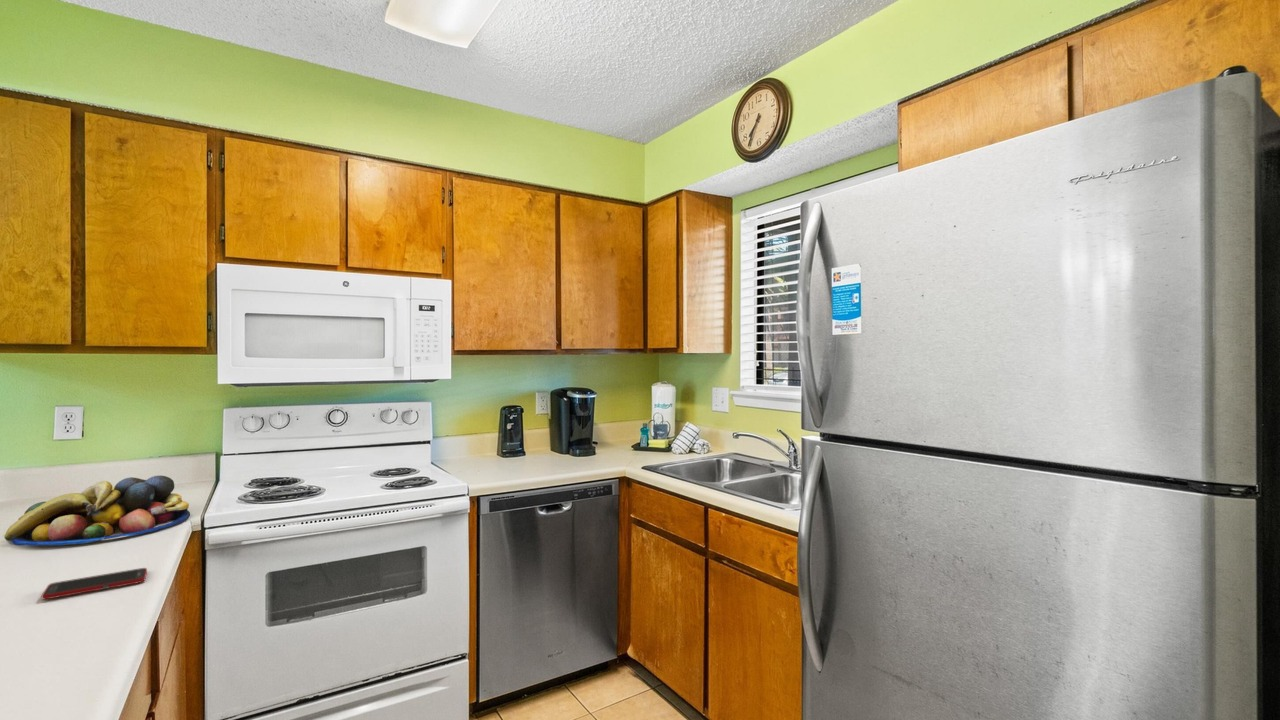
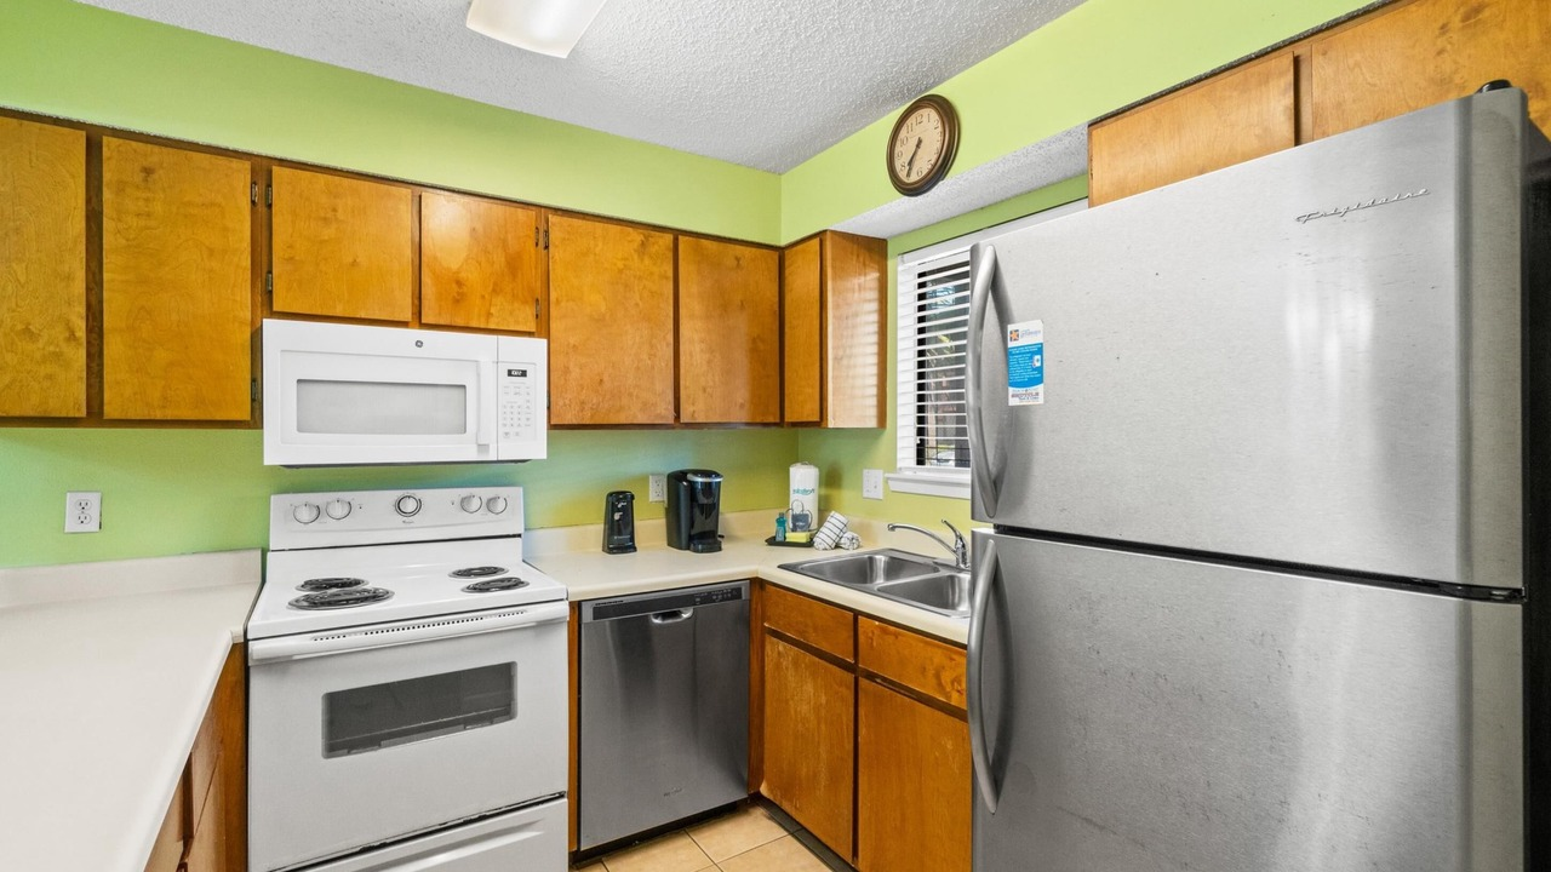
- cell phone (97, 583)
- fruit bowl (106, 503)
